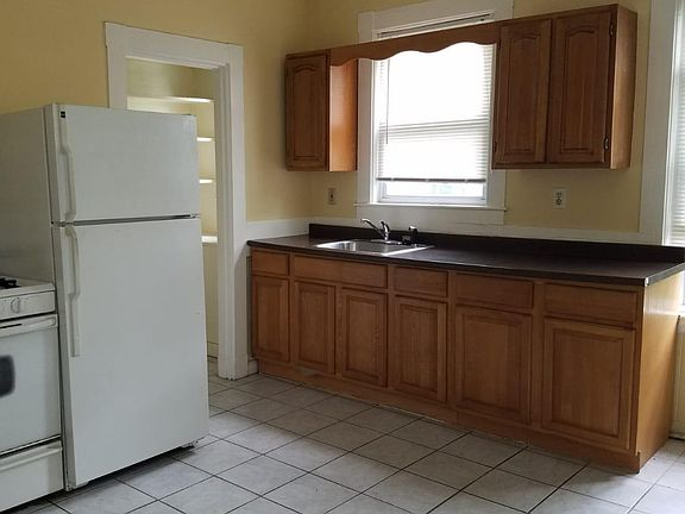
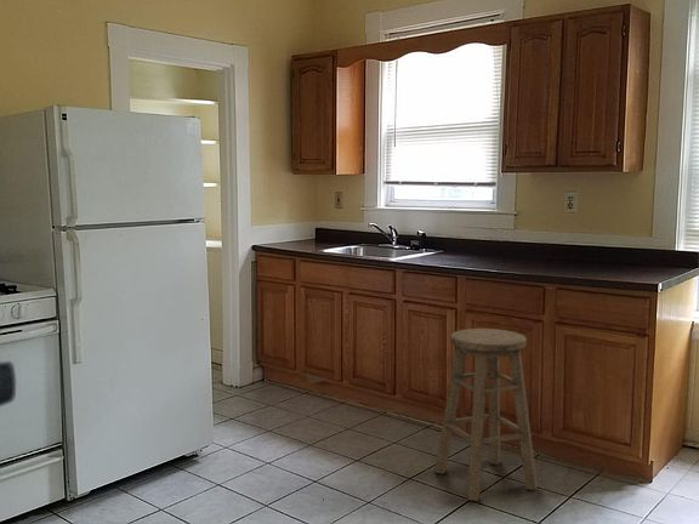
+ bar stool (483, 408)
